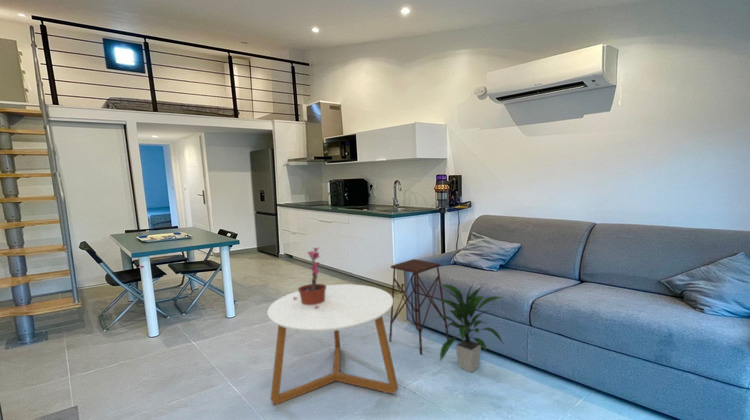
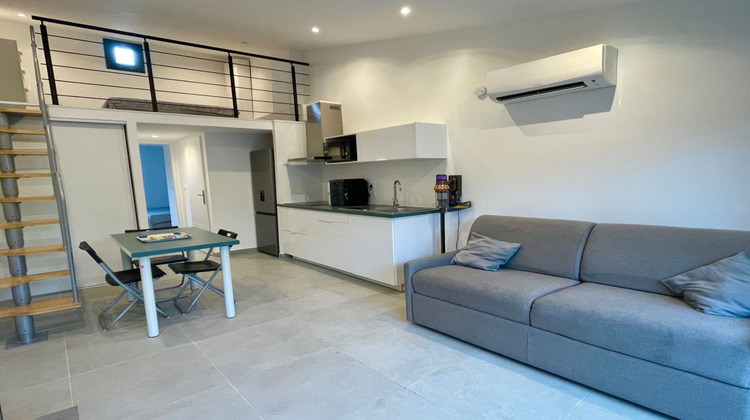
- coffee table (335, 340)
- potted plant (312, 274)
- side table (418, 302)
- indoor plant (464, 324)
